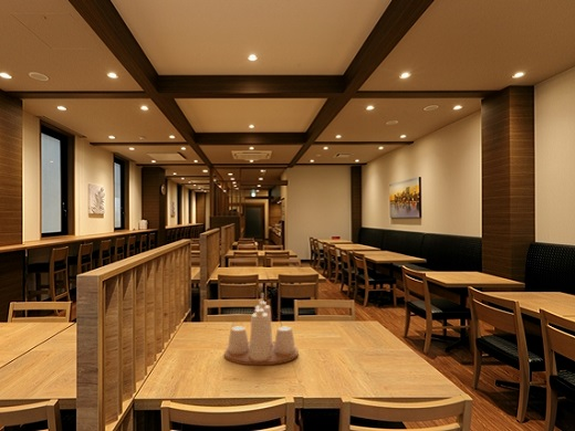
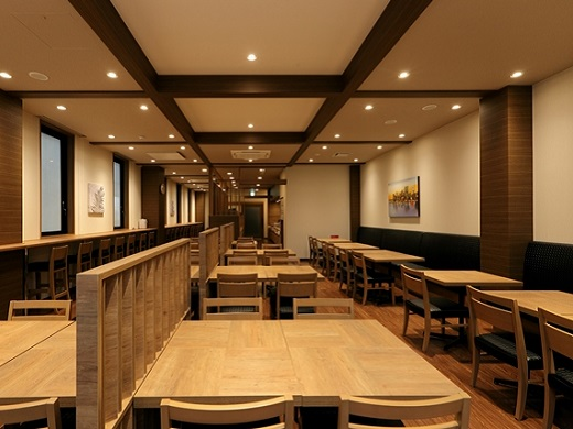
- condiment set (261, 325)
